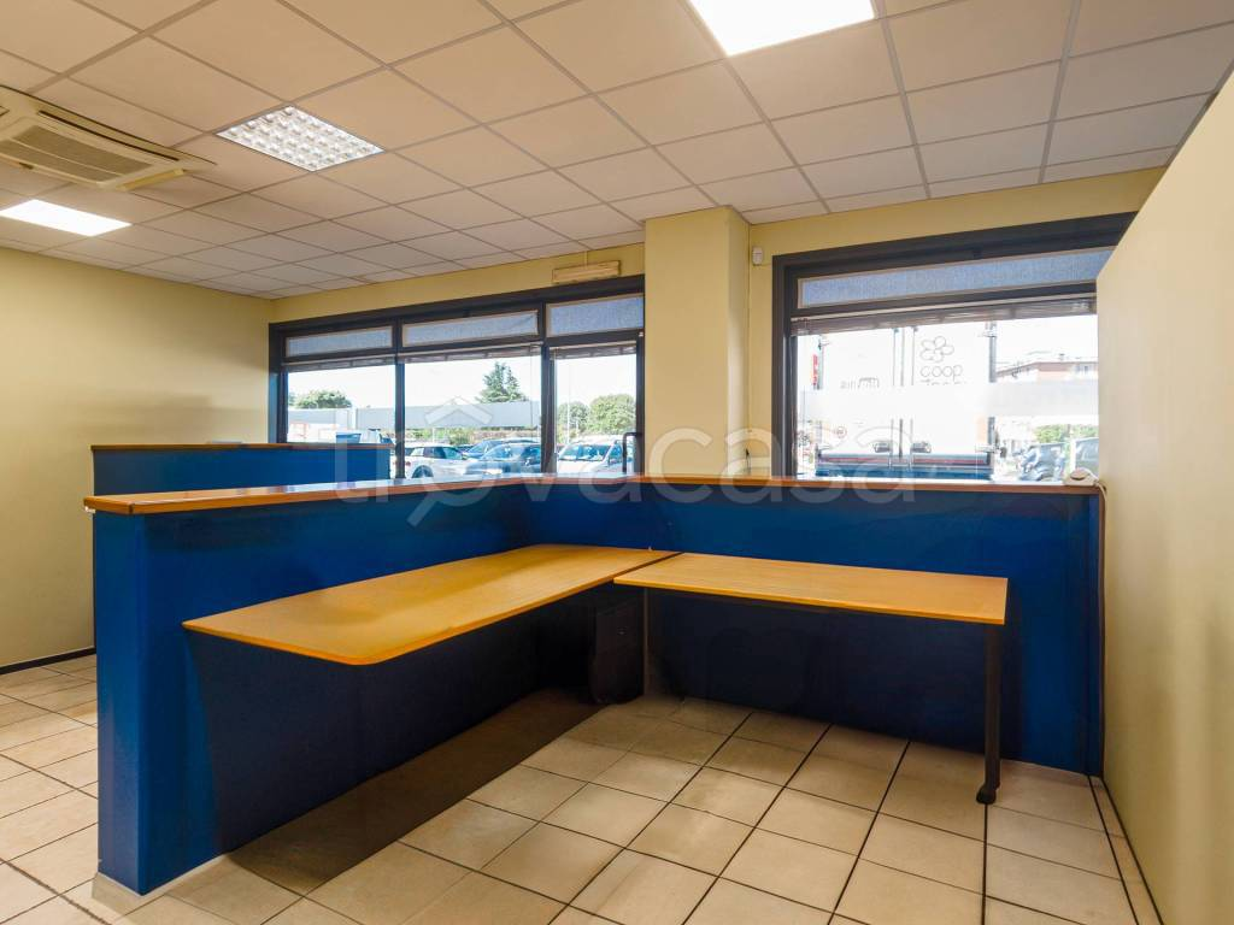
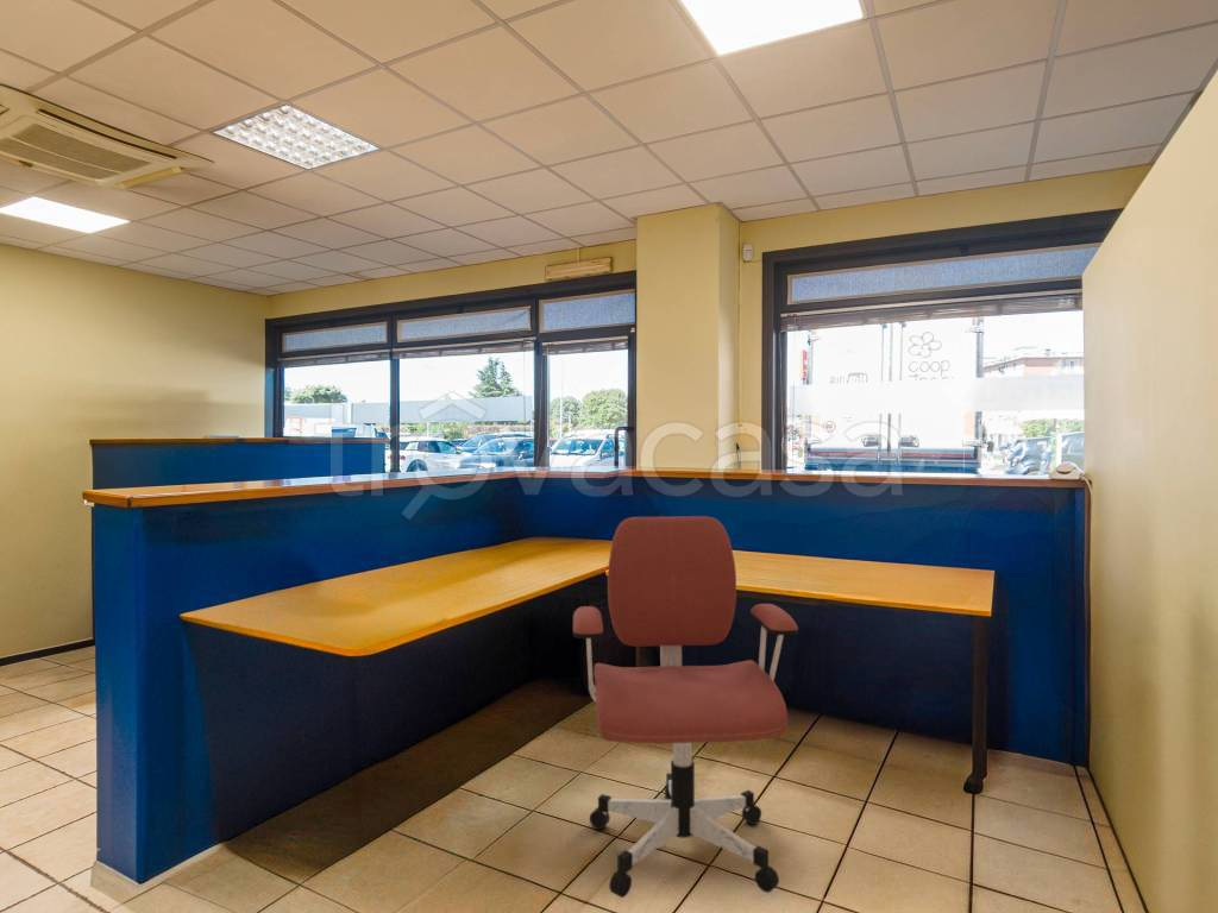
+ office chair (679, 682)
